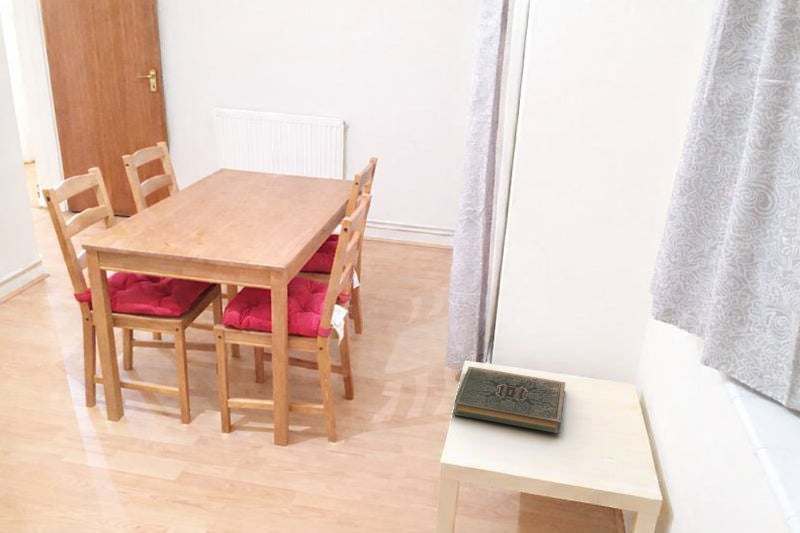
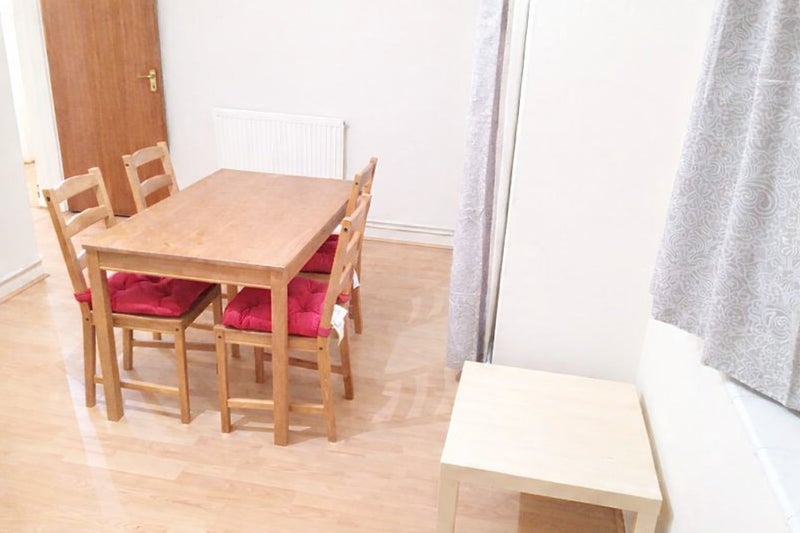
- book (511, 397)
